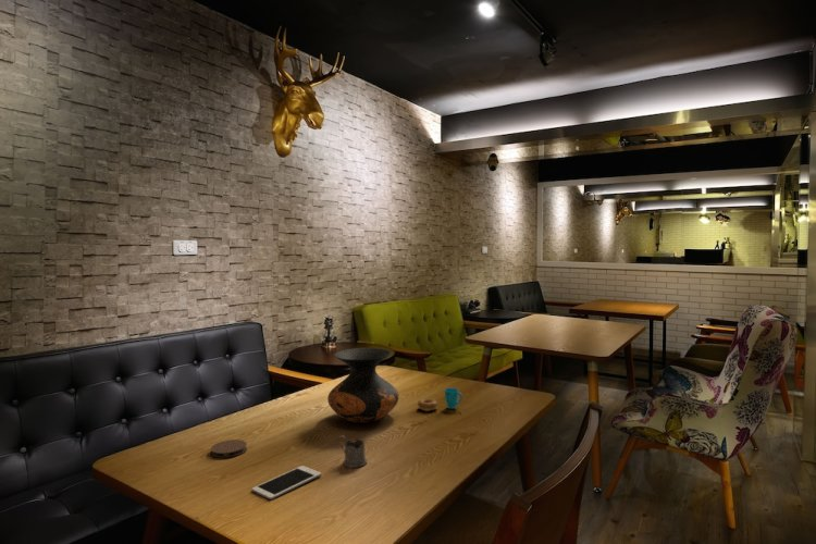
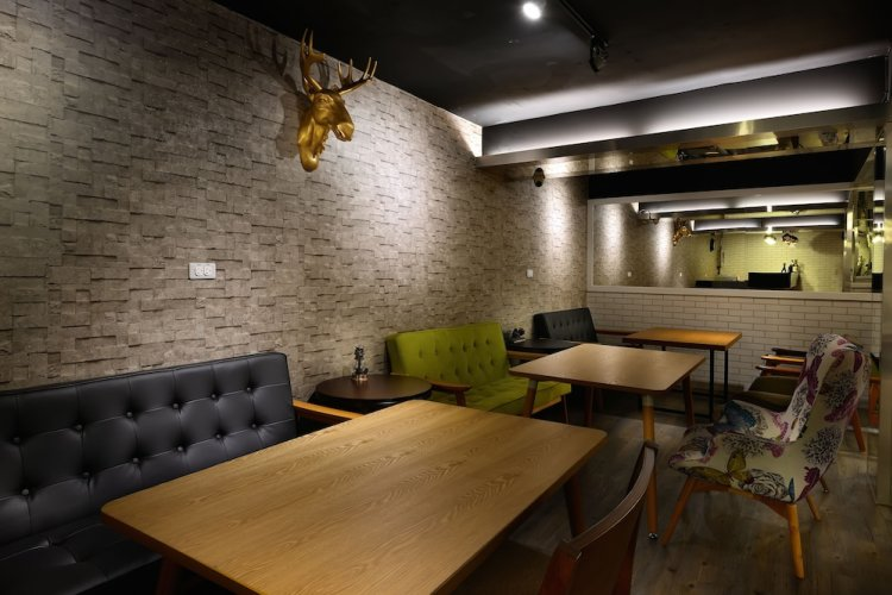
- cell phone (287, 481)
- vase (362, 385)
- cup (436, 403)
- coaster (228, 448)
- tea glass holder (353, 445)
